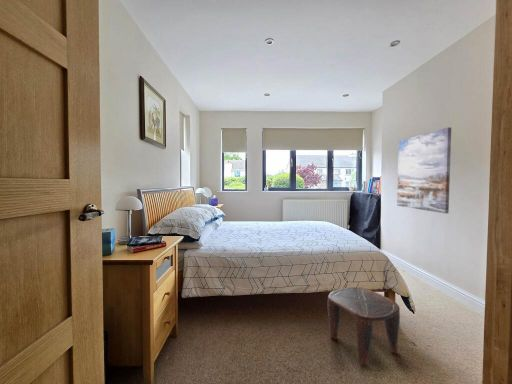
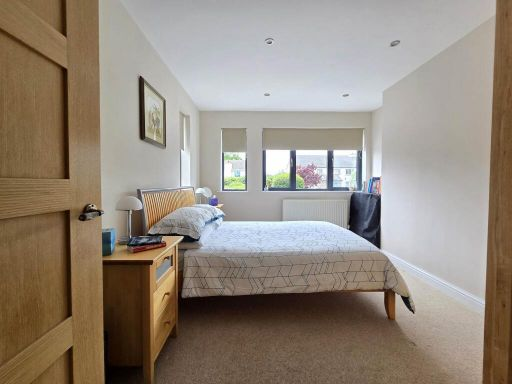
- stool (361, 322)
- wall art (420, 172)
